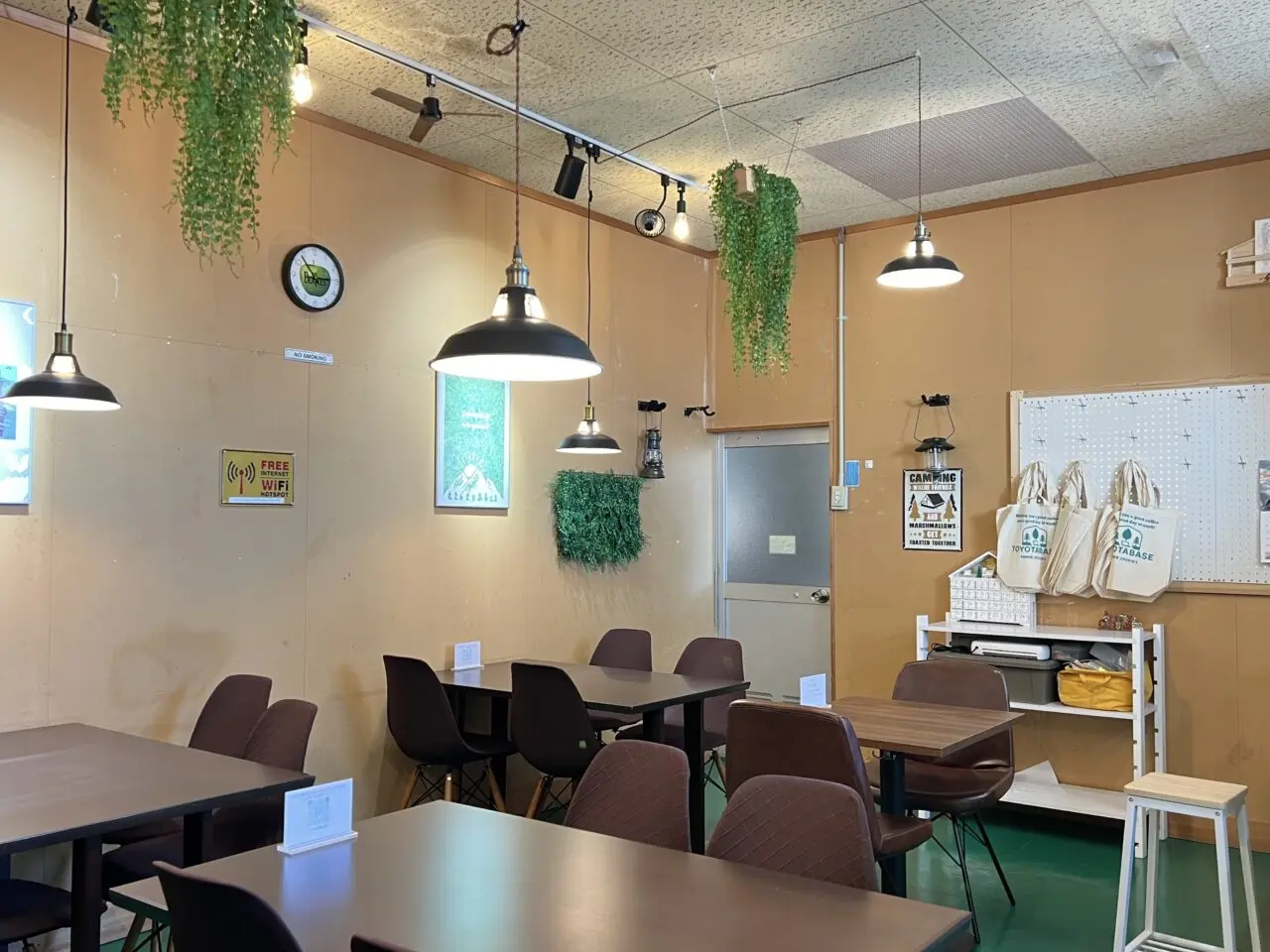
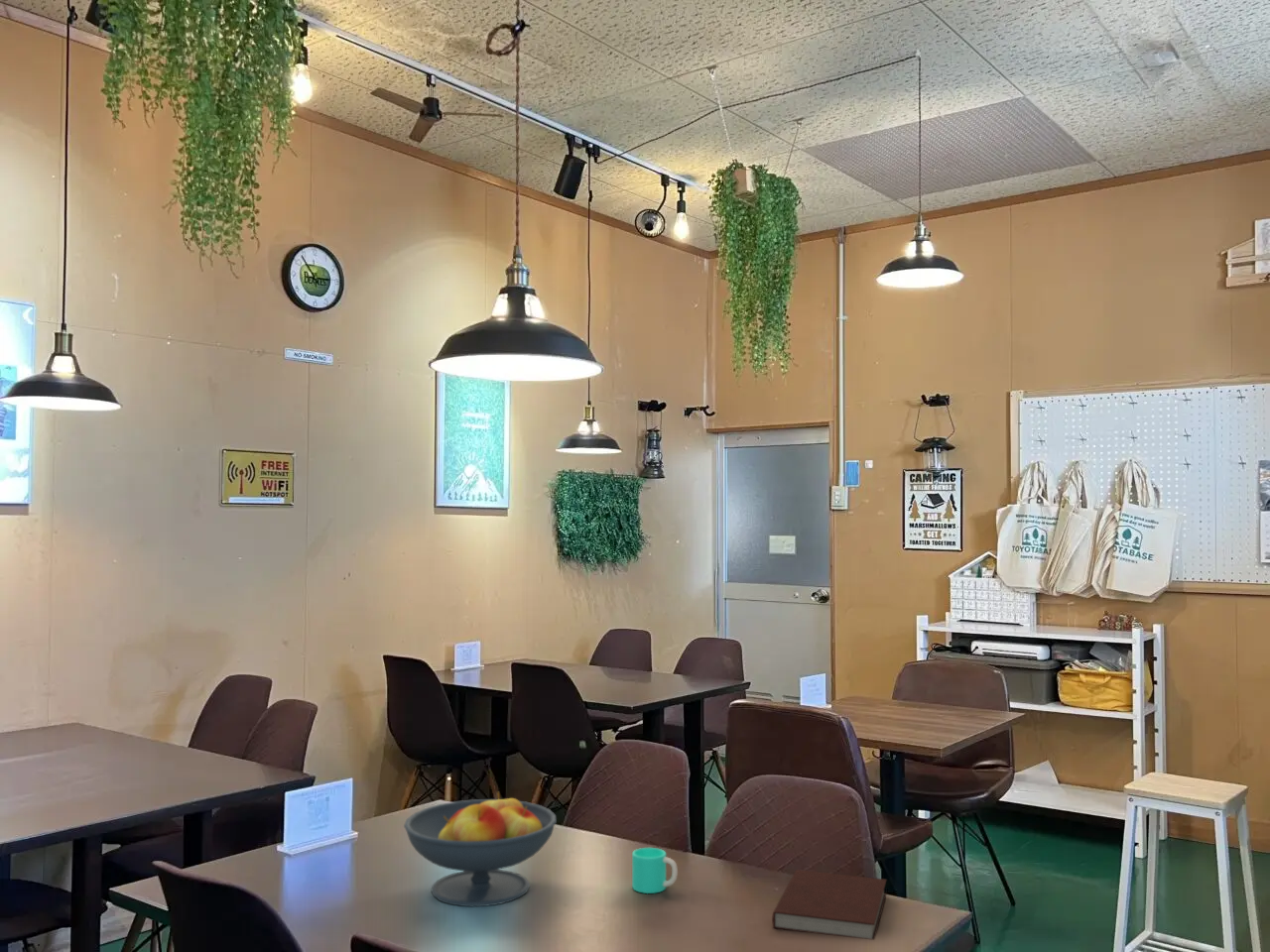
+ fruit bowl (480, 841)
+ notebook (831, 902)
+ cup (655, 871)
